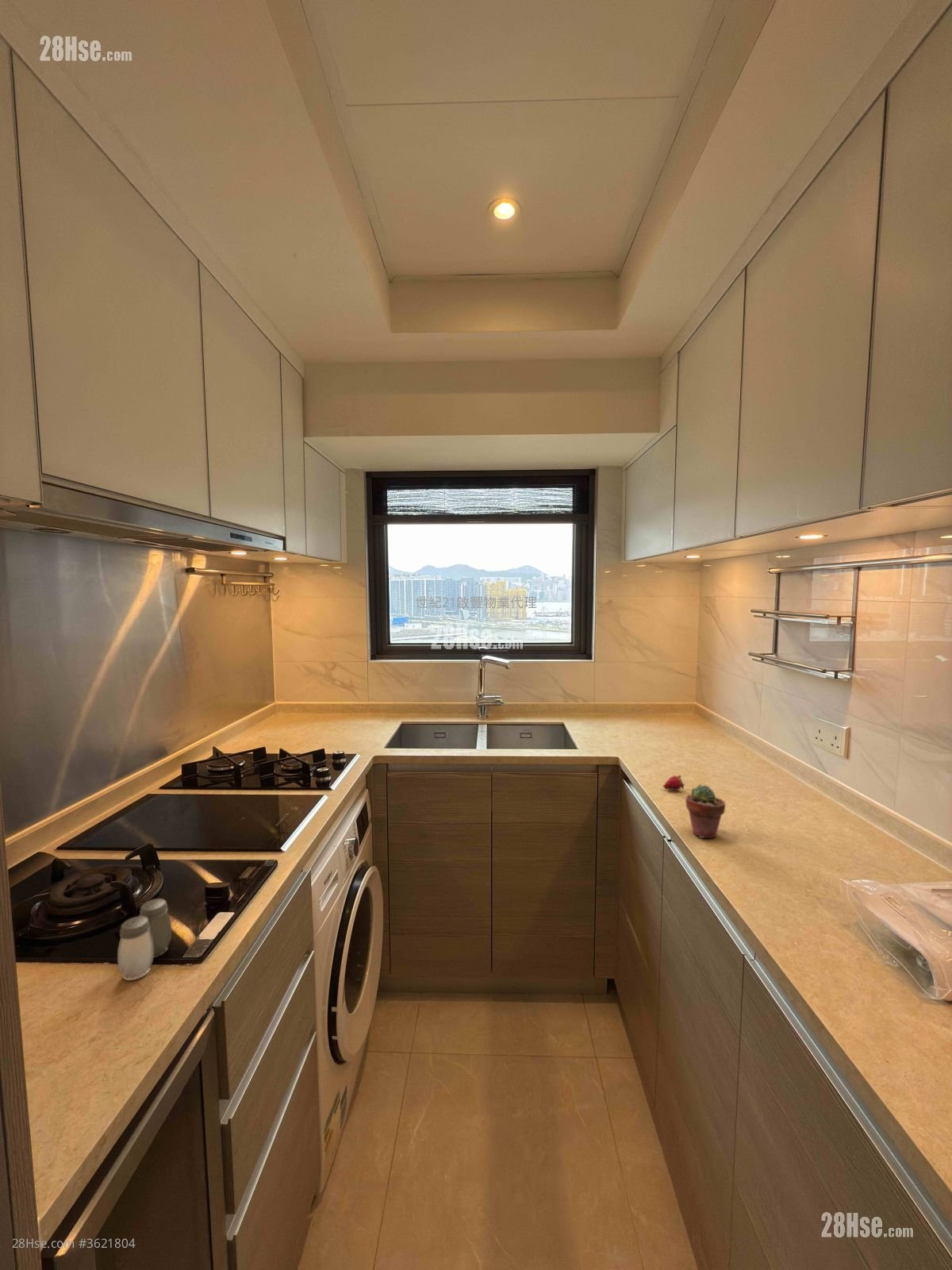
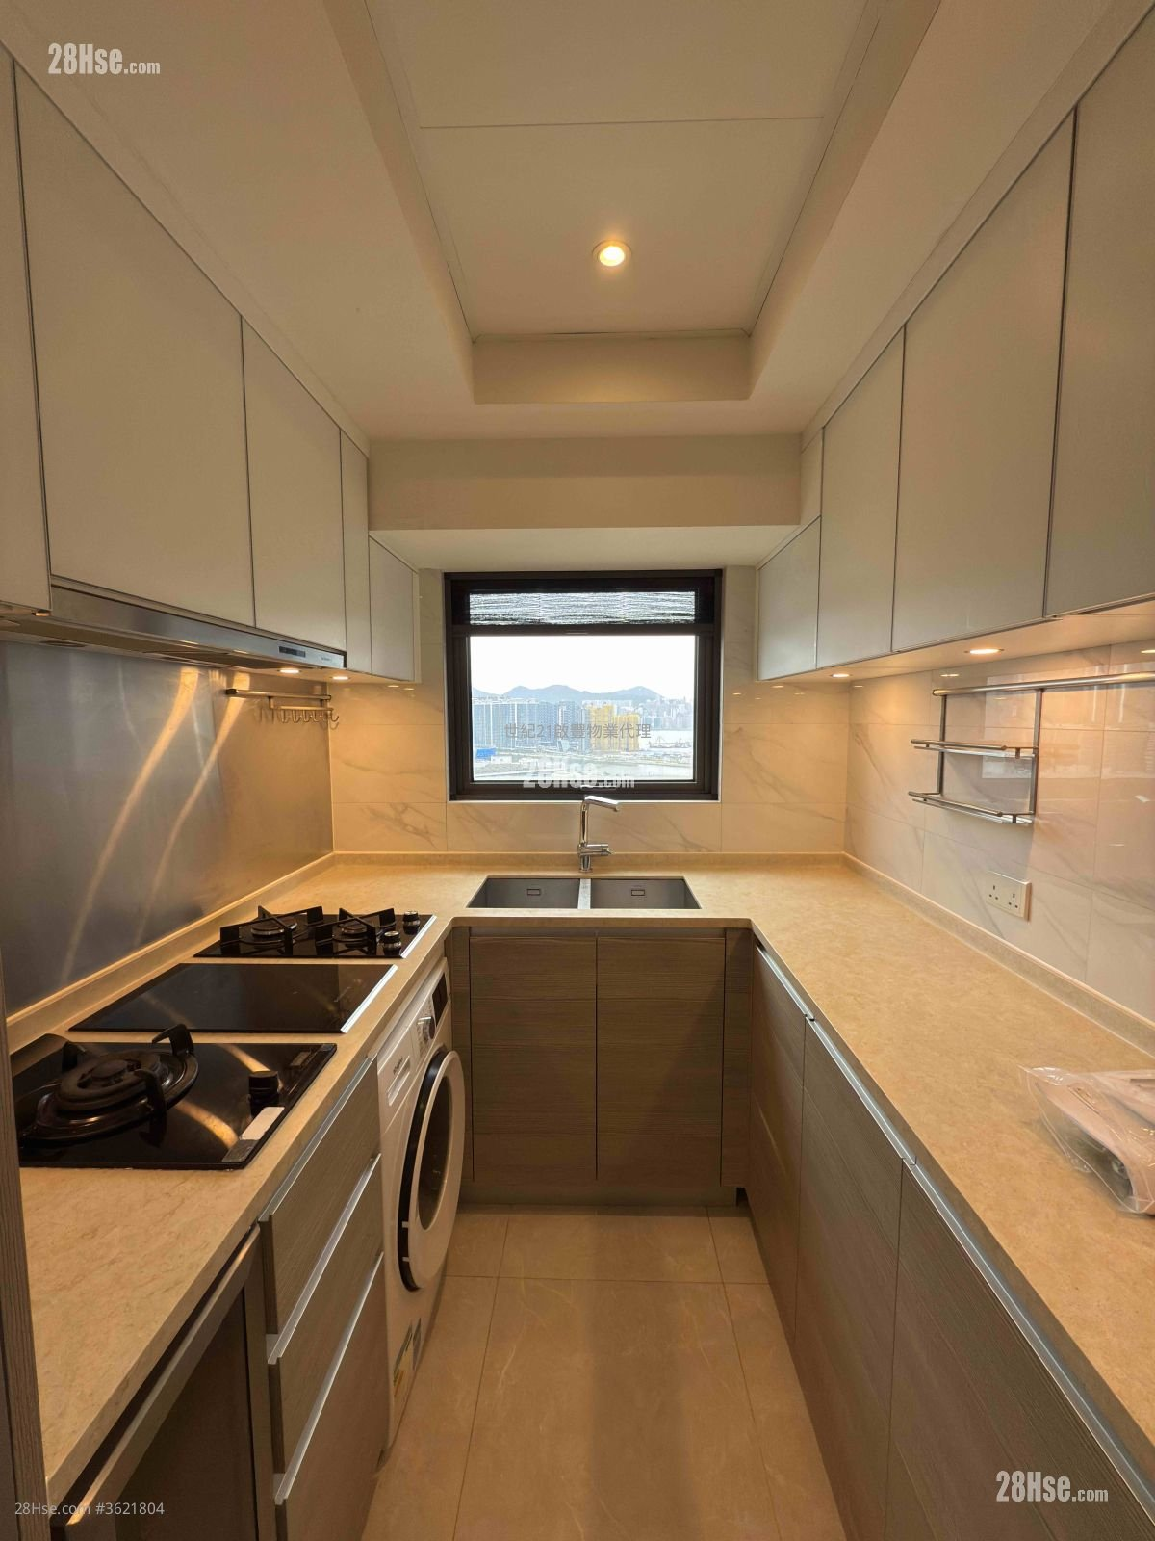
- fruit (673, 782)
- potted succulent (704, 809)
- salt and pepper shaker (145, 937)
